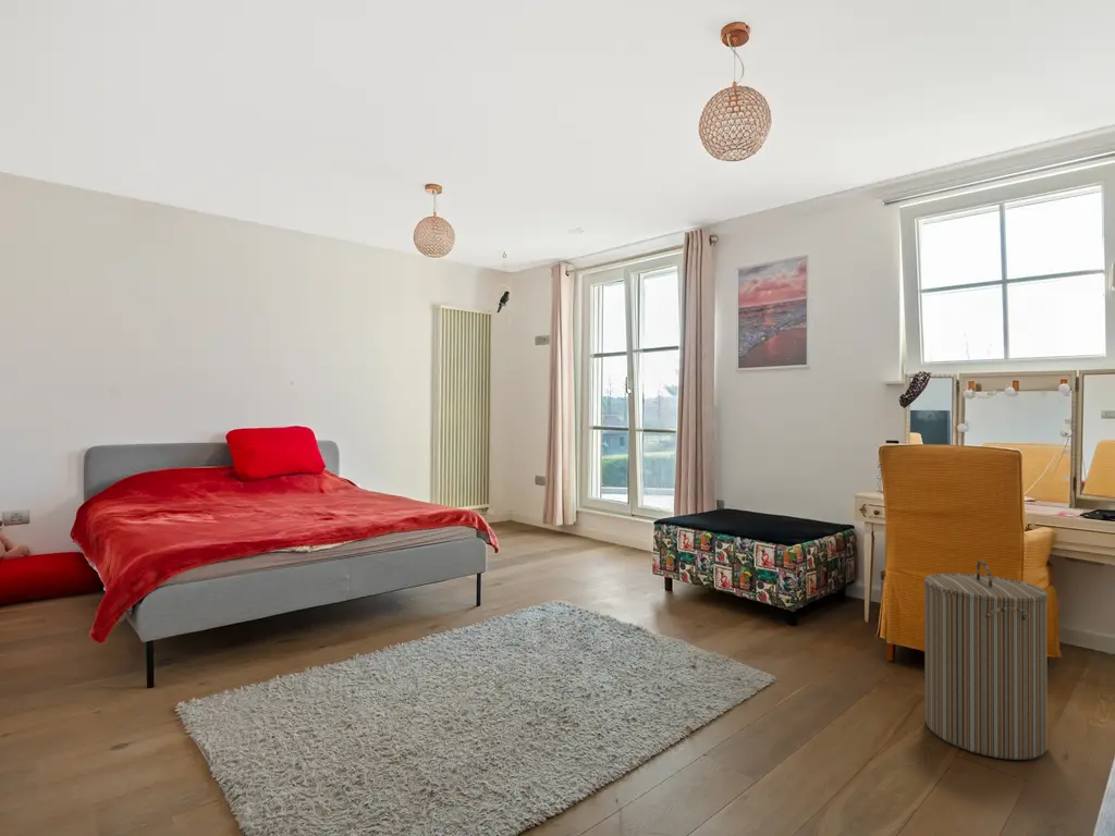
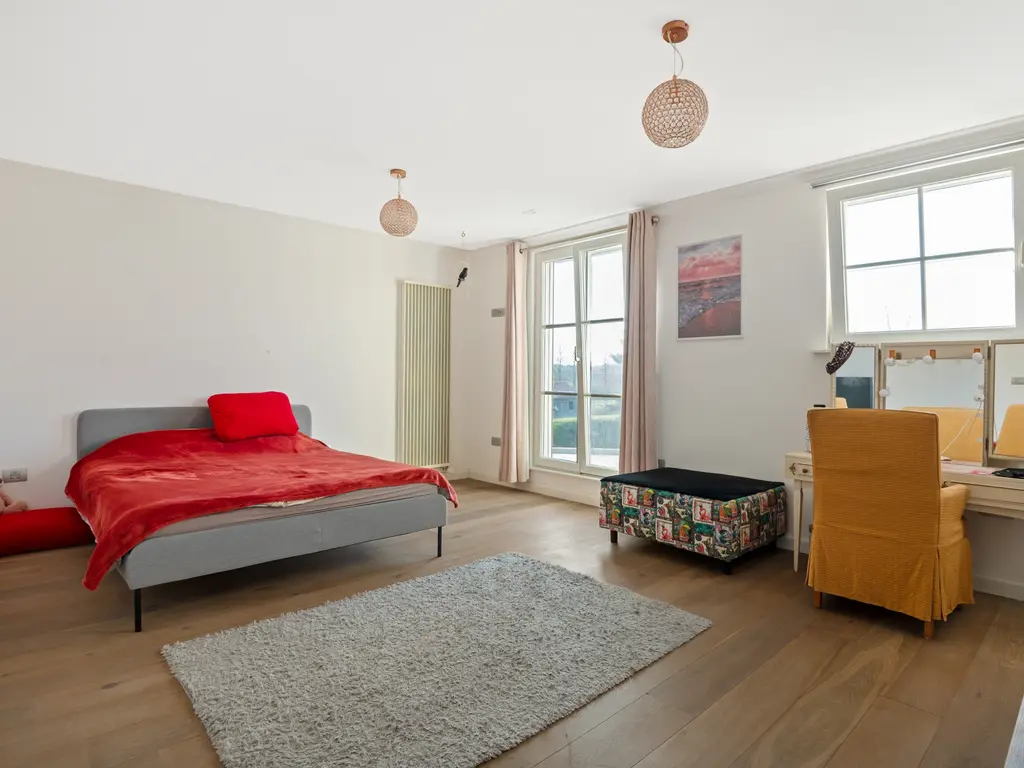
- laundry hamper (983, 647)
